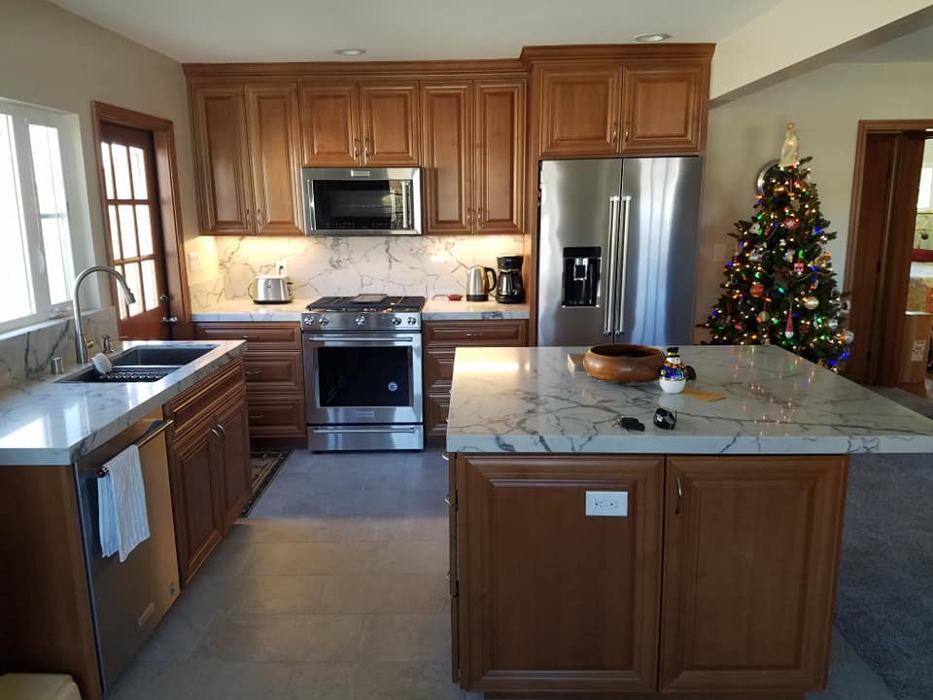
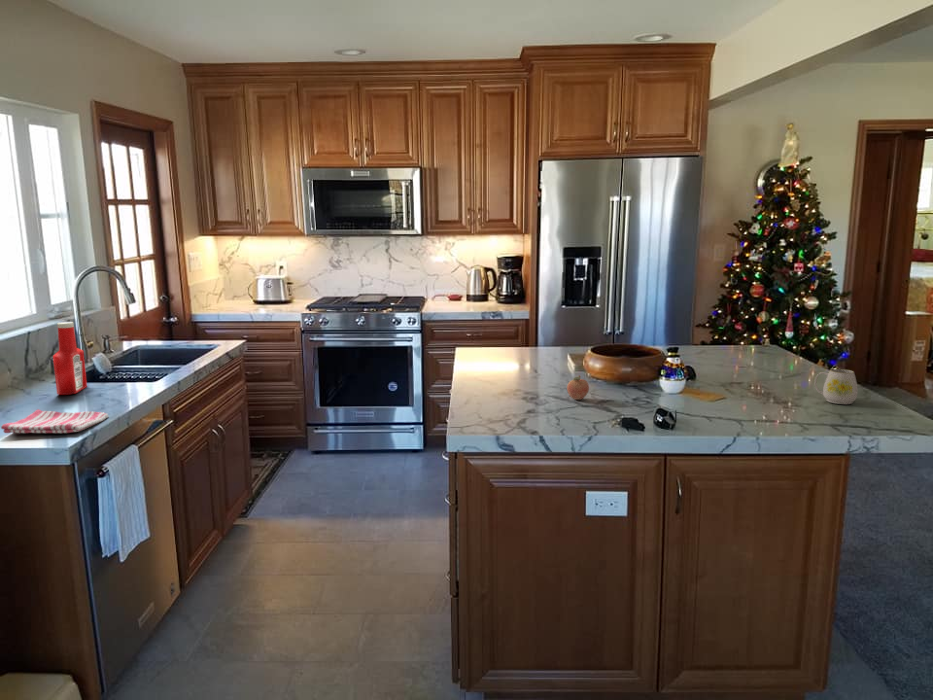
+ dish towel (56, 421)
+ soap bottle (68, 356)
+ fruit (577, 387)
+ mug (835, 385)
